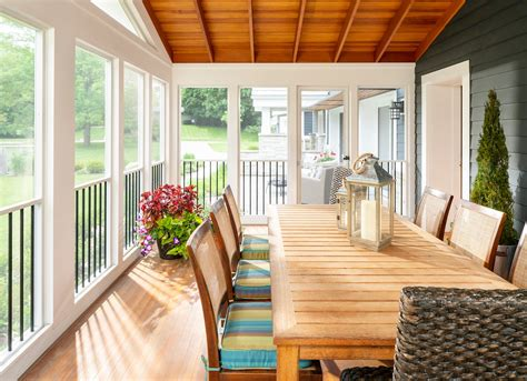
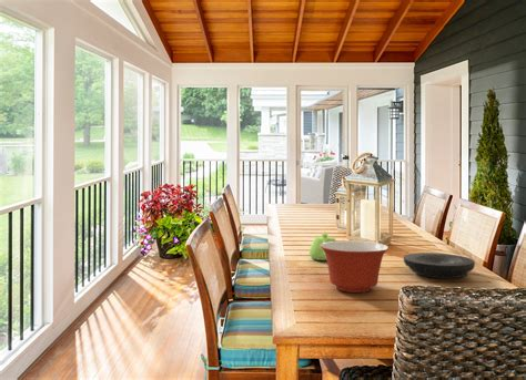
+ teapot (323, 243)
+ mixing bowl (353, 267)
+ plate (437, 266)
